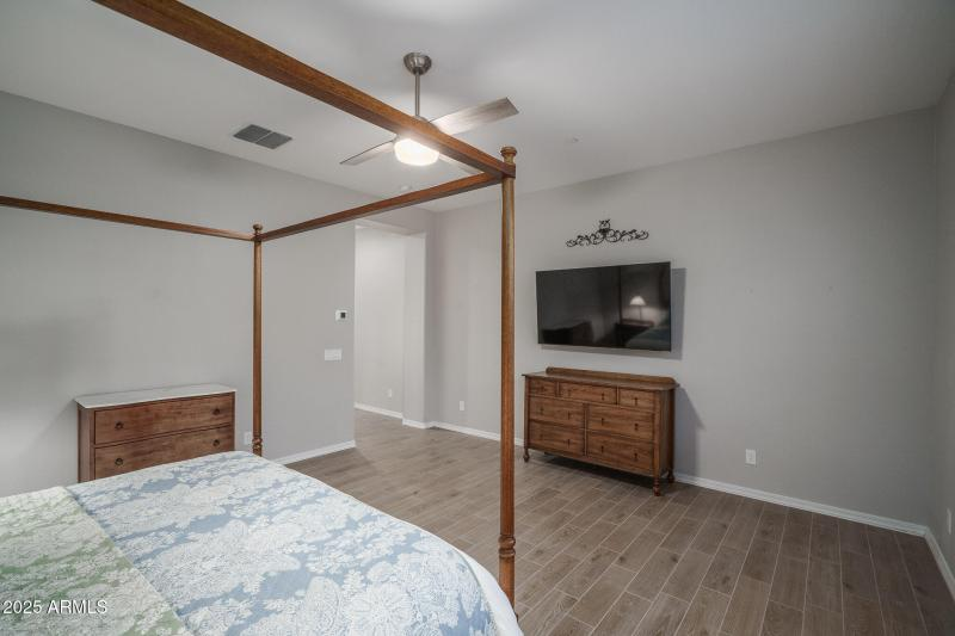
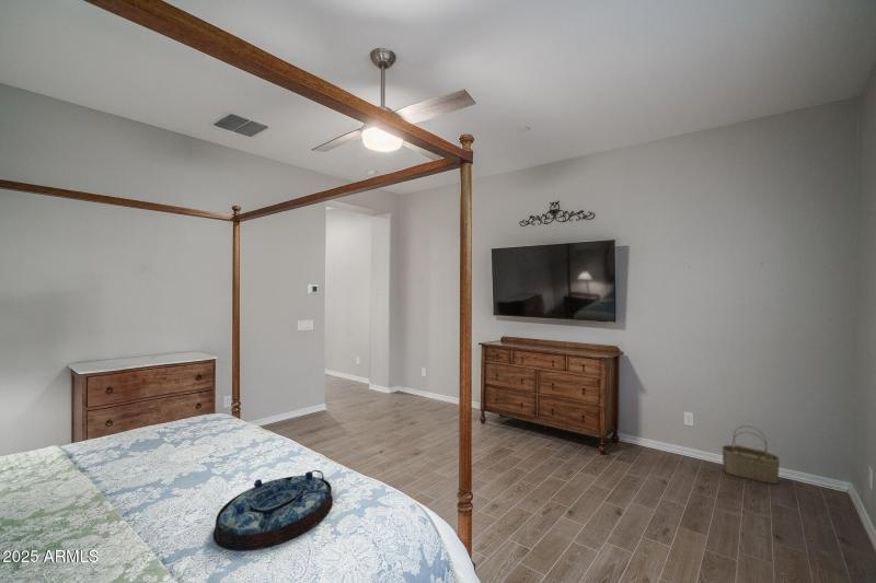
+ serving tray (277, 500)
+ wicker basket (749, 452)
